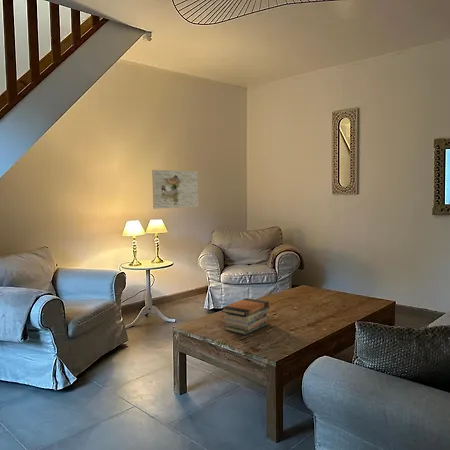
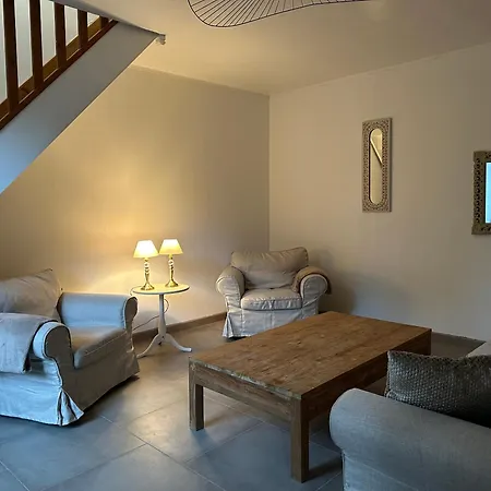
- book stack (246, 315)
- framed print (176, 189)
